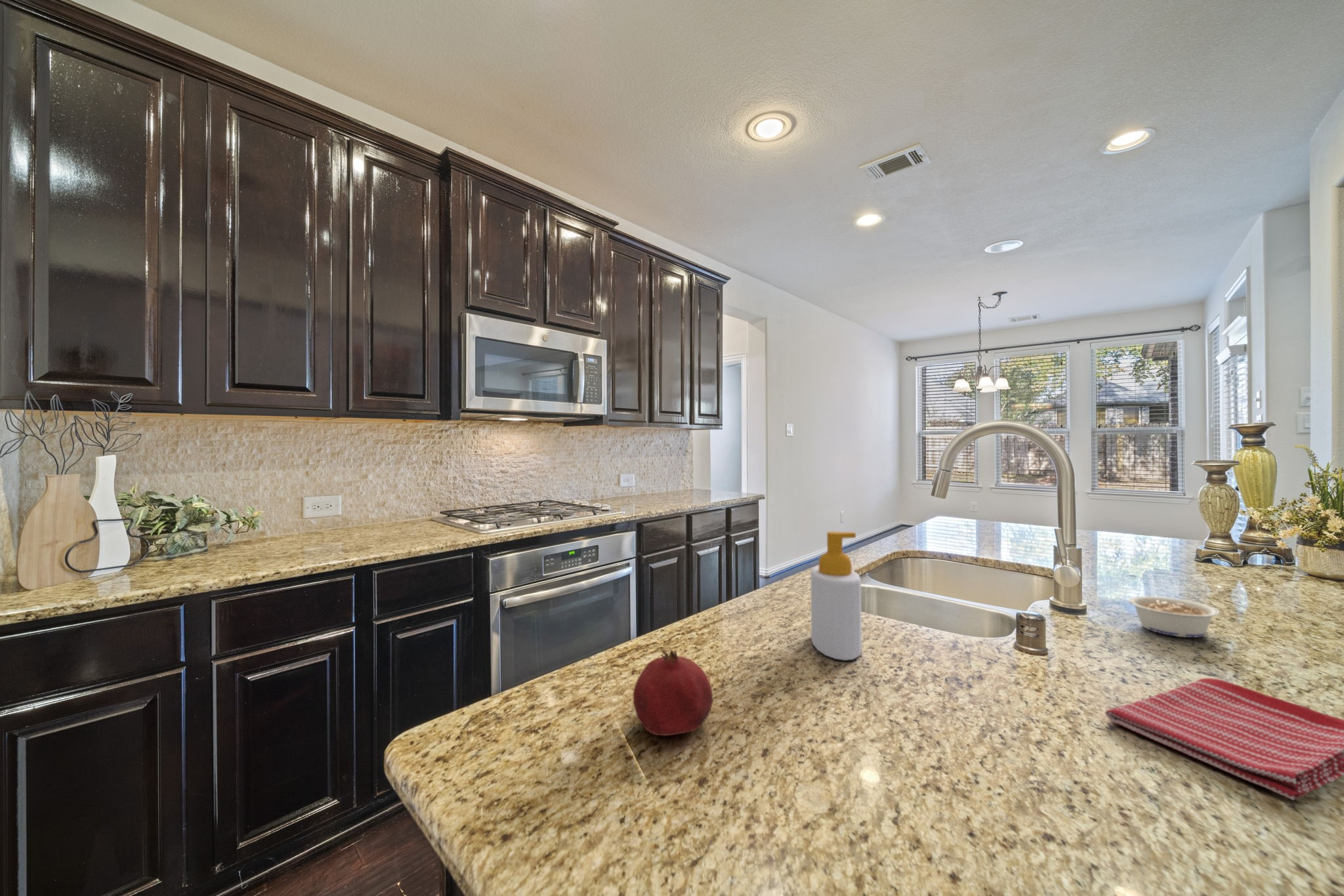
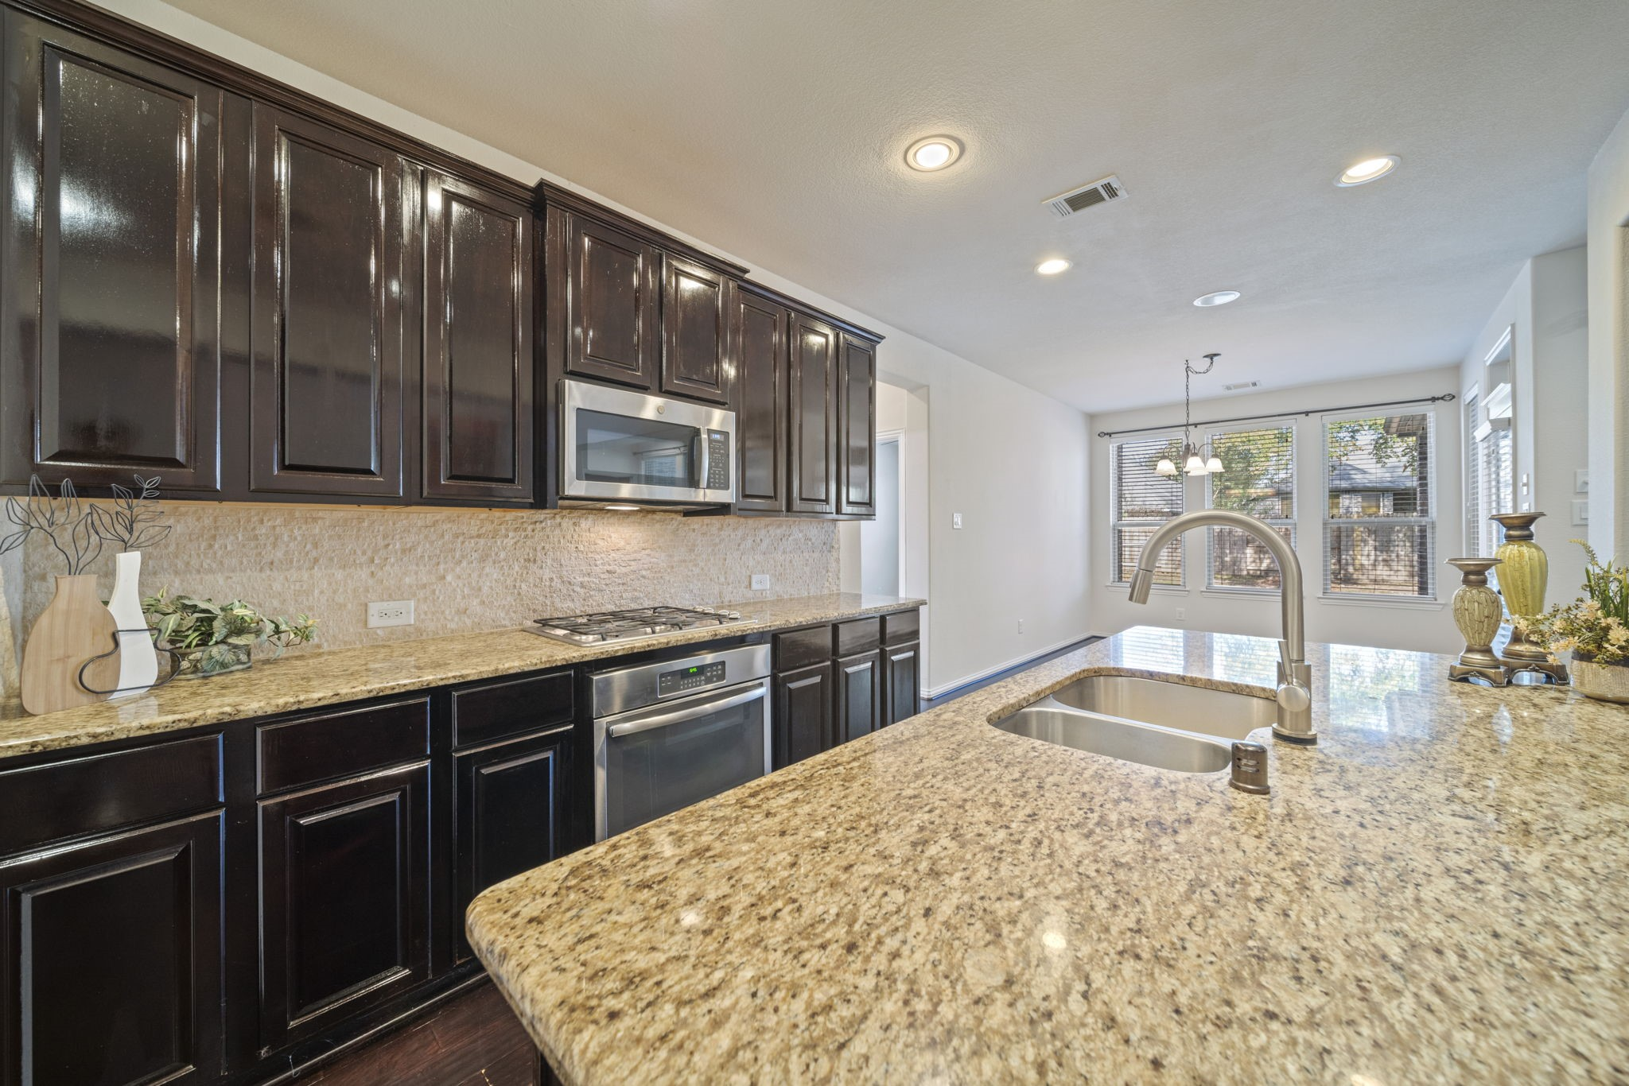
- legume (1170, 615)
- soap bottle (835, 589)
- dish towel (1240, 725)
- fruit (673, 687)
